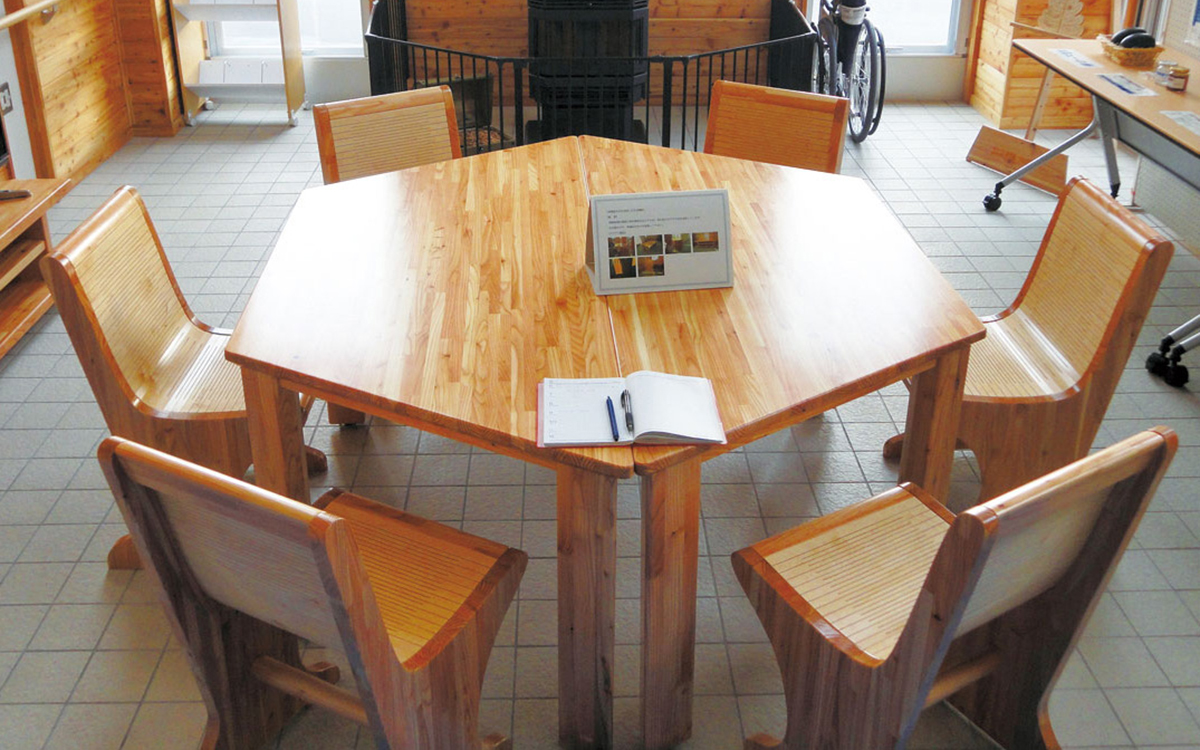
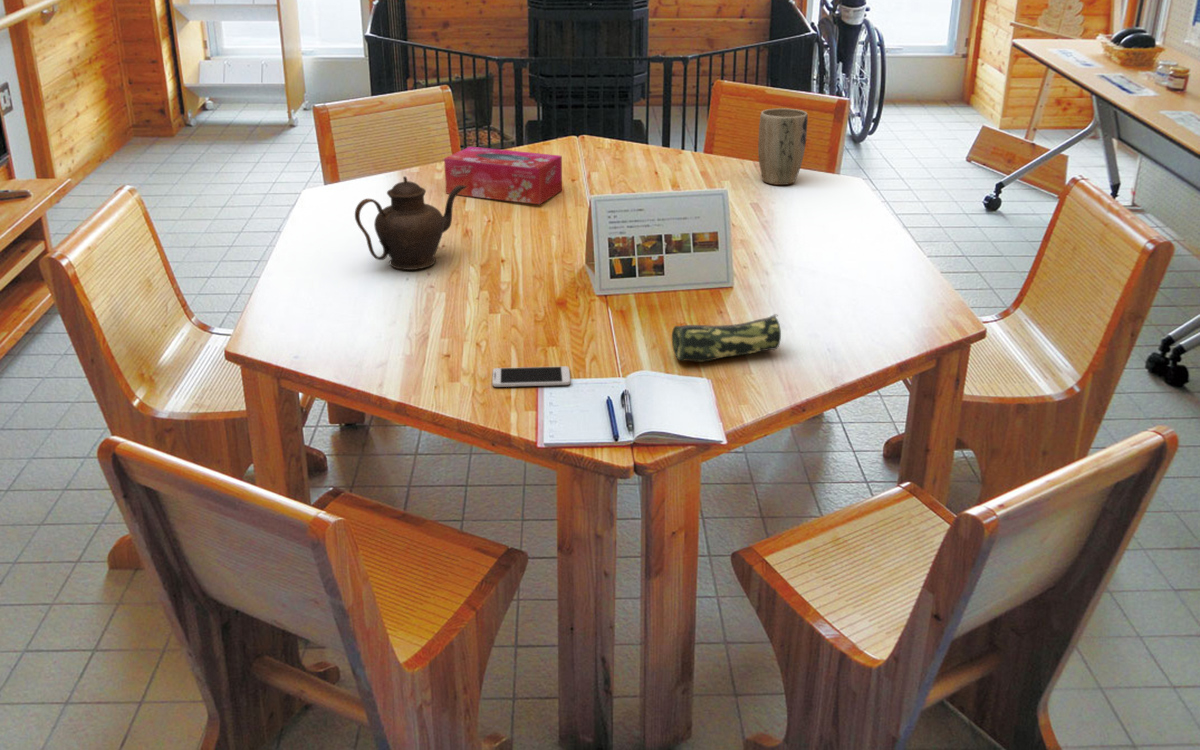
+ pencil case (728, 338)
+ plant pot (781, 147)
+ teapot (414, 219)
+ smartphone (531, 376)
+ tissue box (503, 174)
